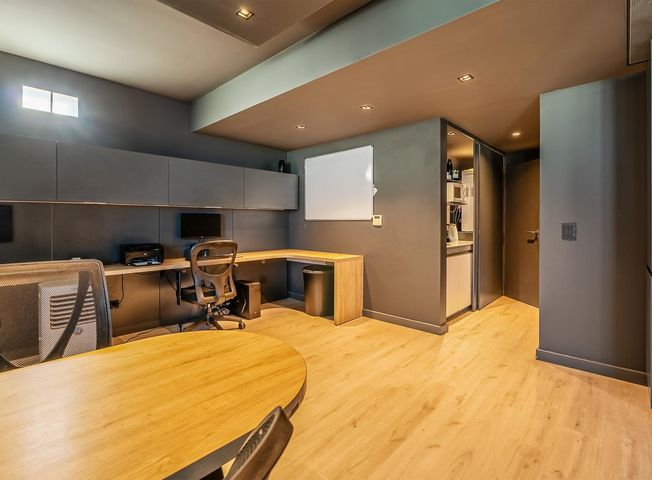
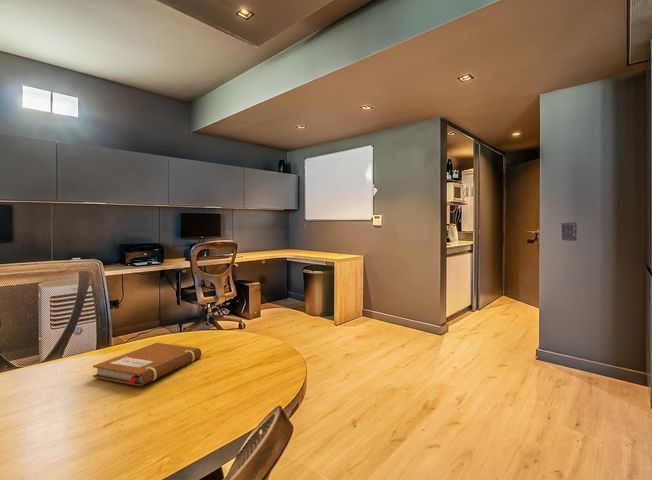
+ notebook (149, 362)
